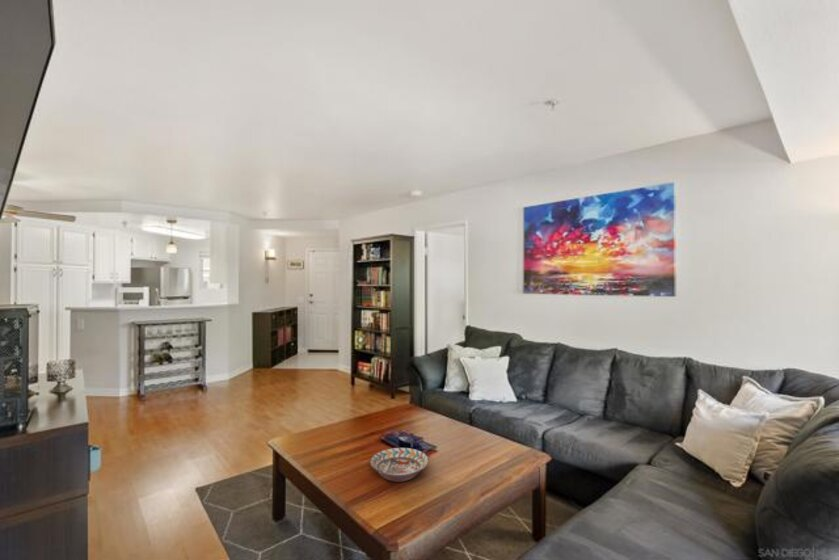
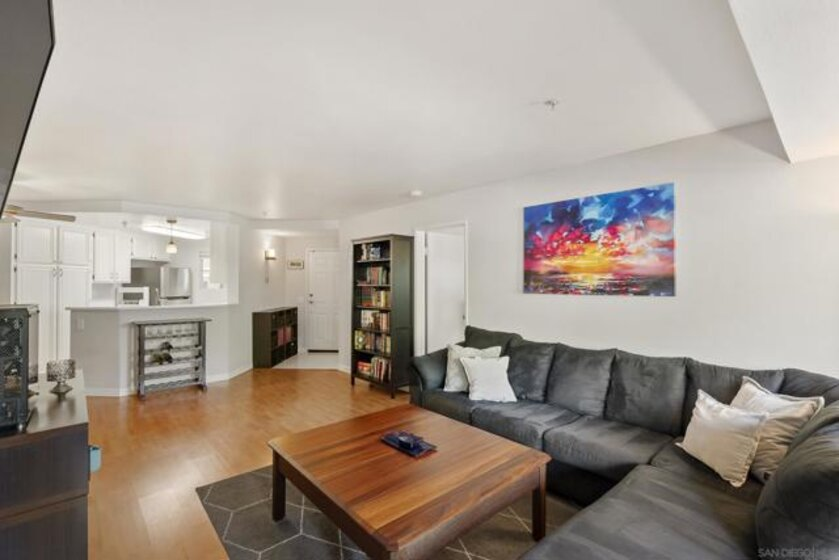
- decorative bowl (399, 467)
